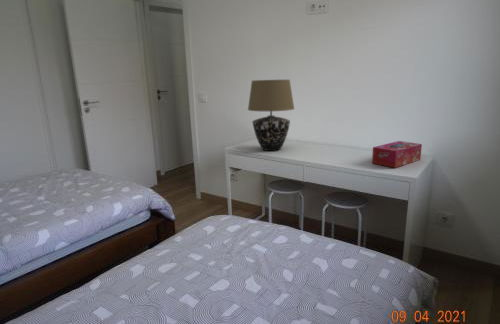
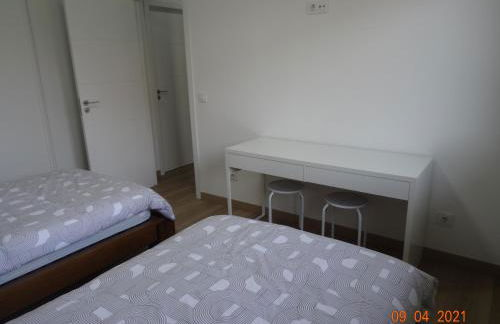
- tissue box (397, 153)
- table lamp (271, 115)
